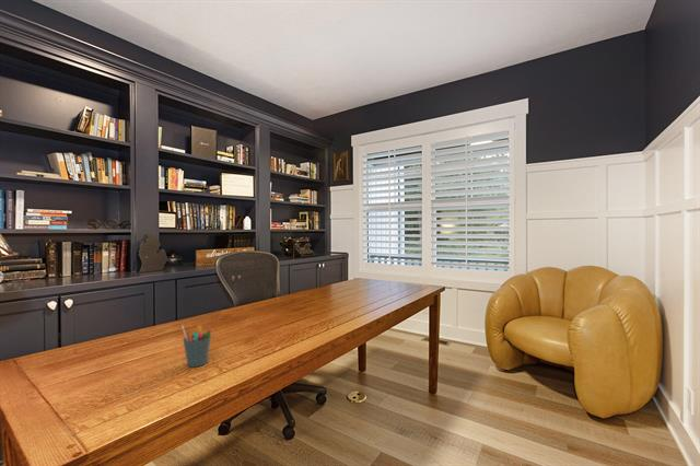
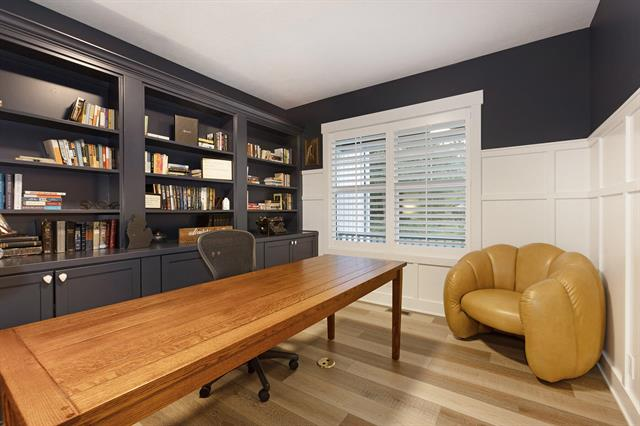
- pen holder (197, 342)
